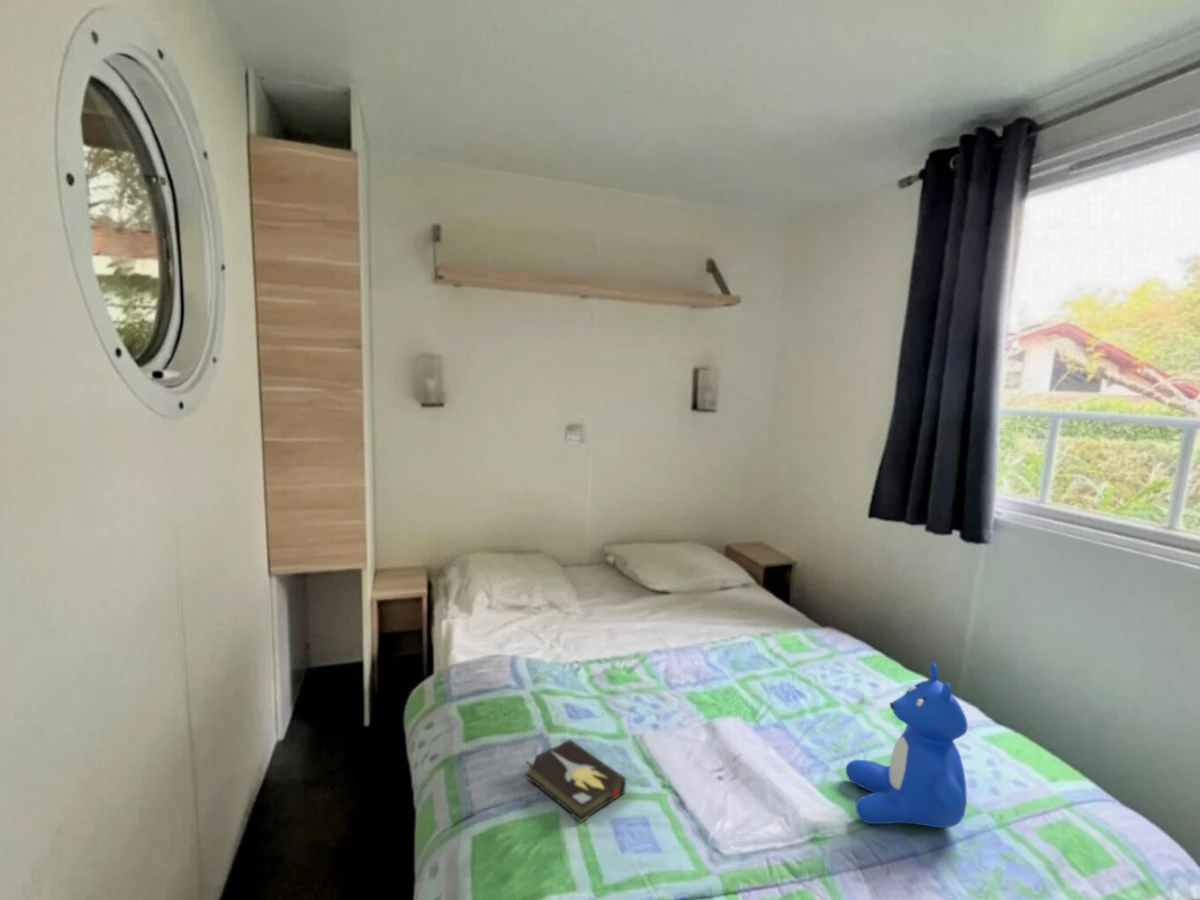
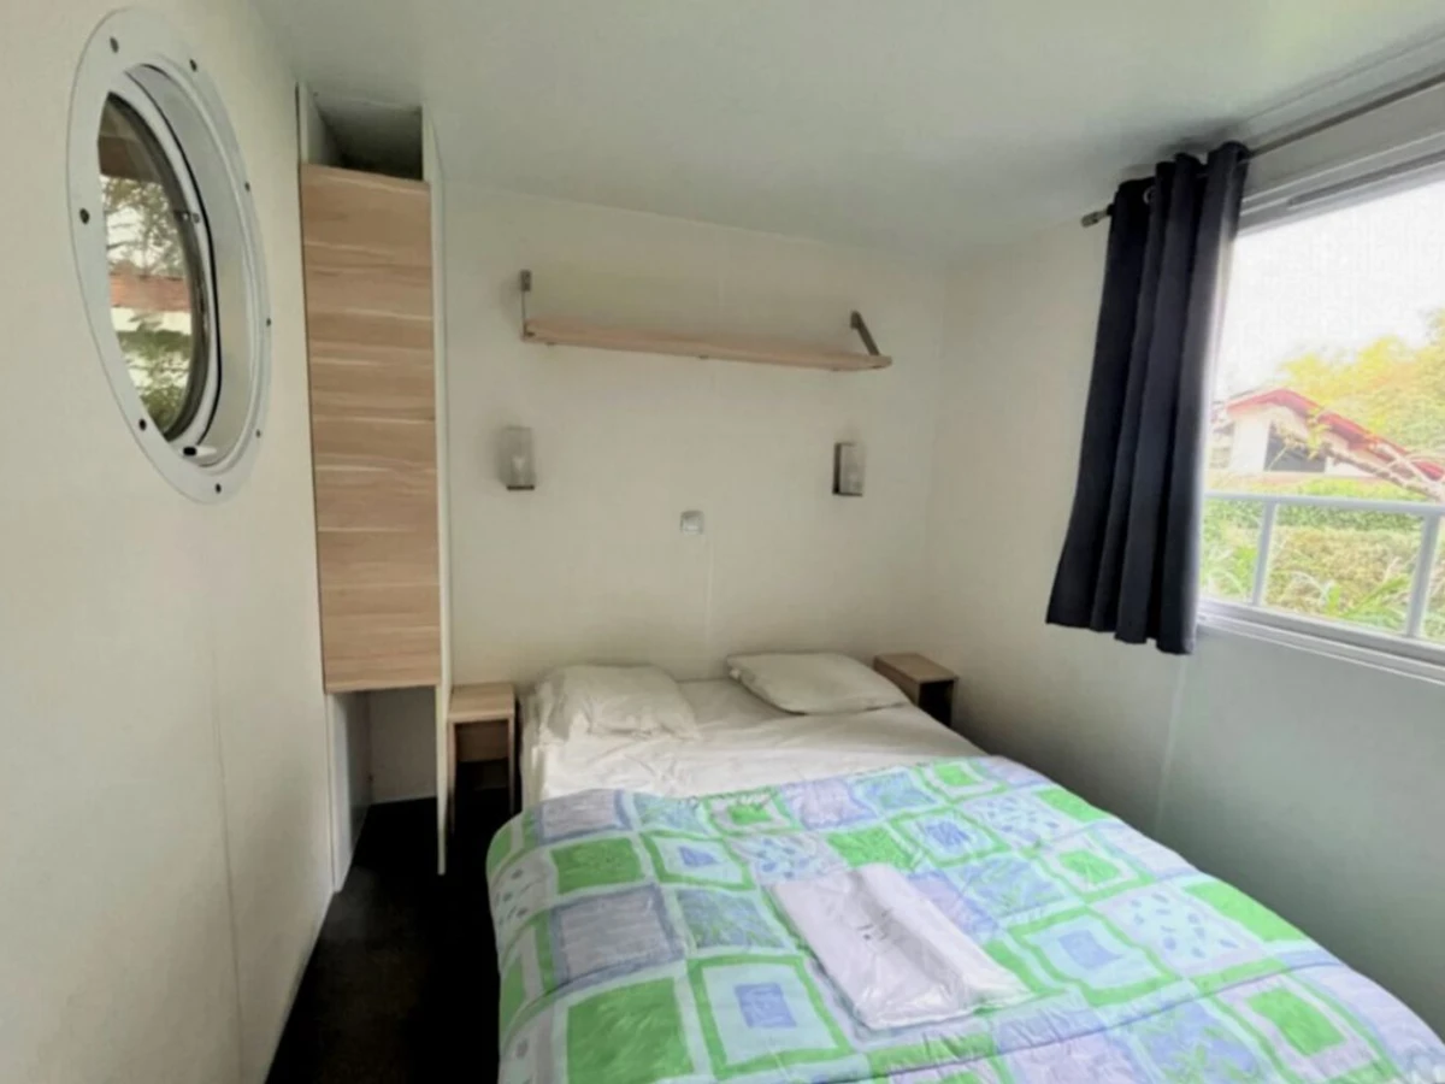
- teddy bear (908, 740)
- hardback book (574, 775)
